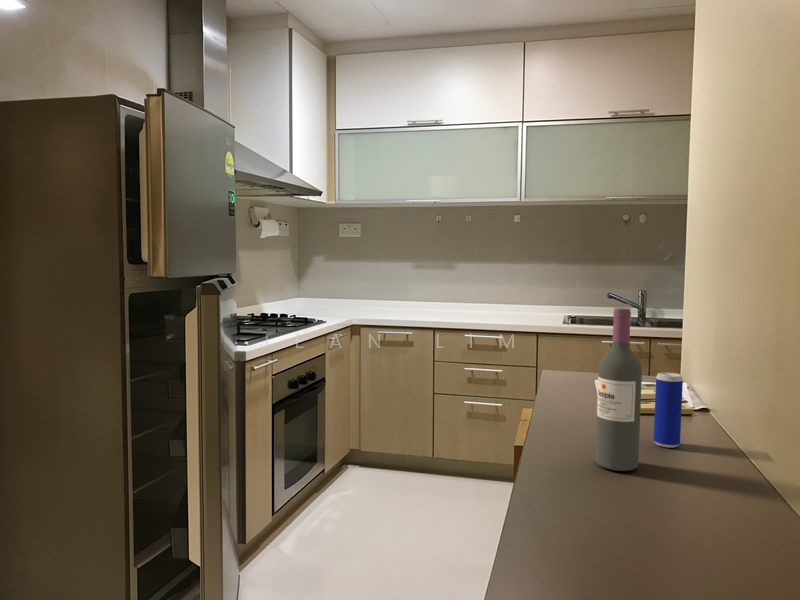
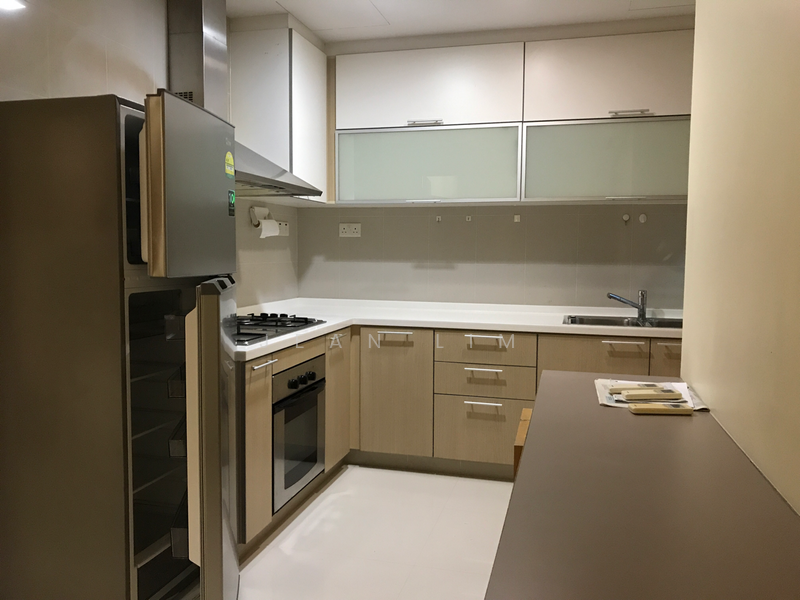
- beverage can (668, 409)
- wine bottle (619, 387)
